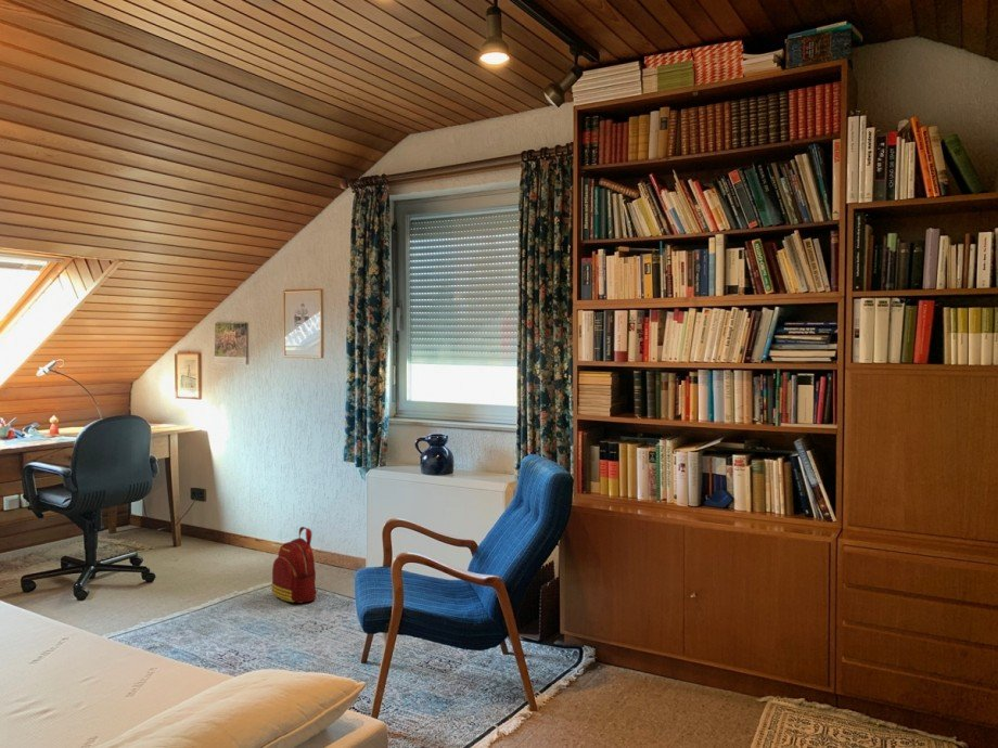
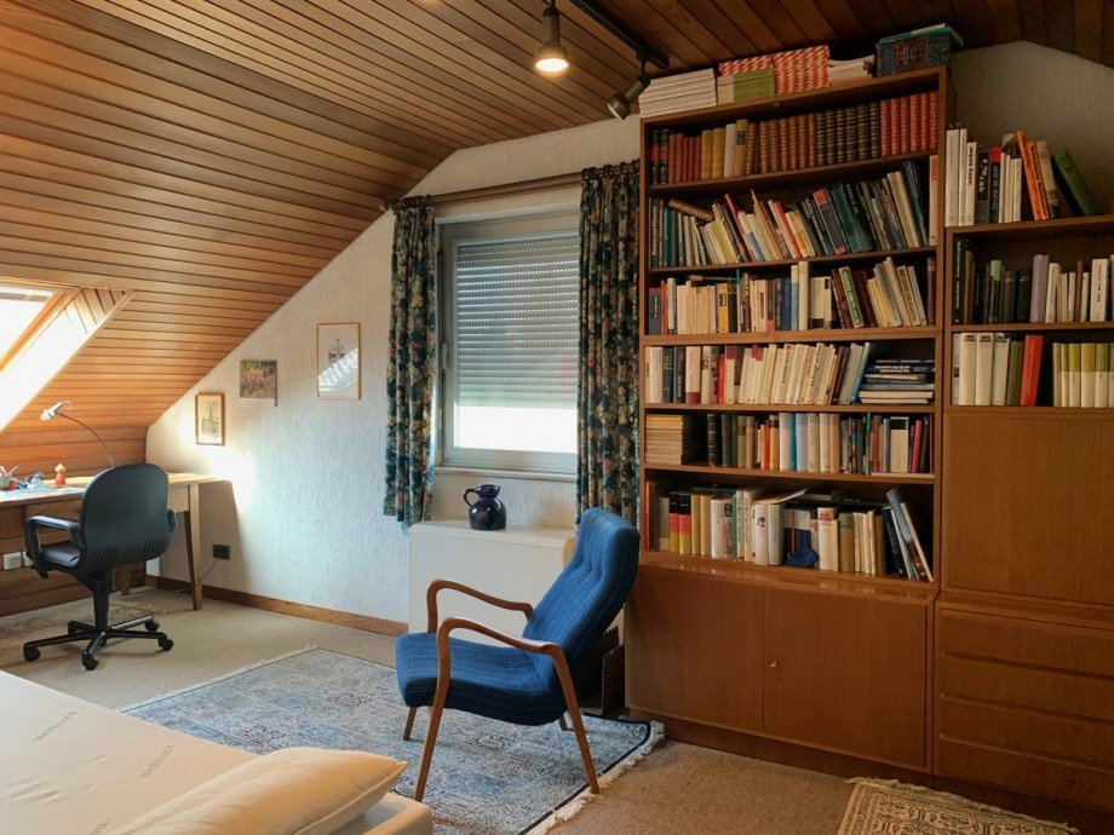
- backpack (294, 563)
